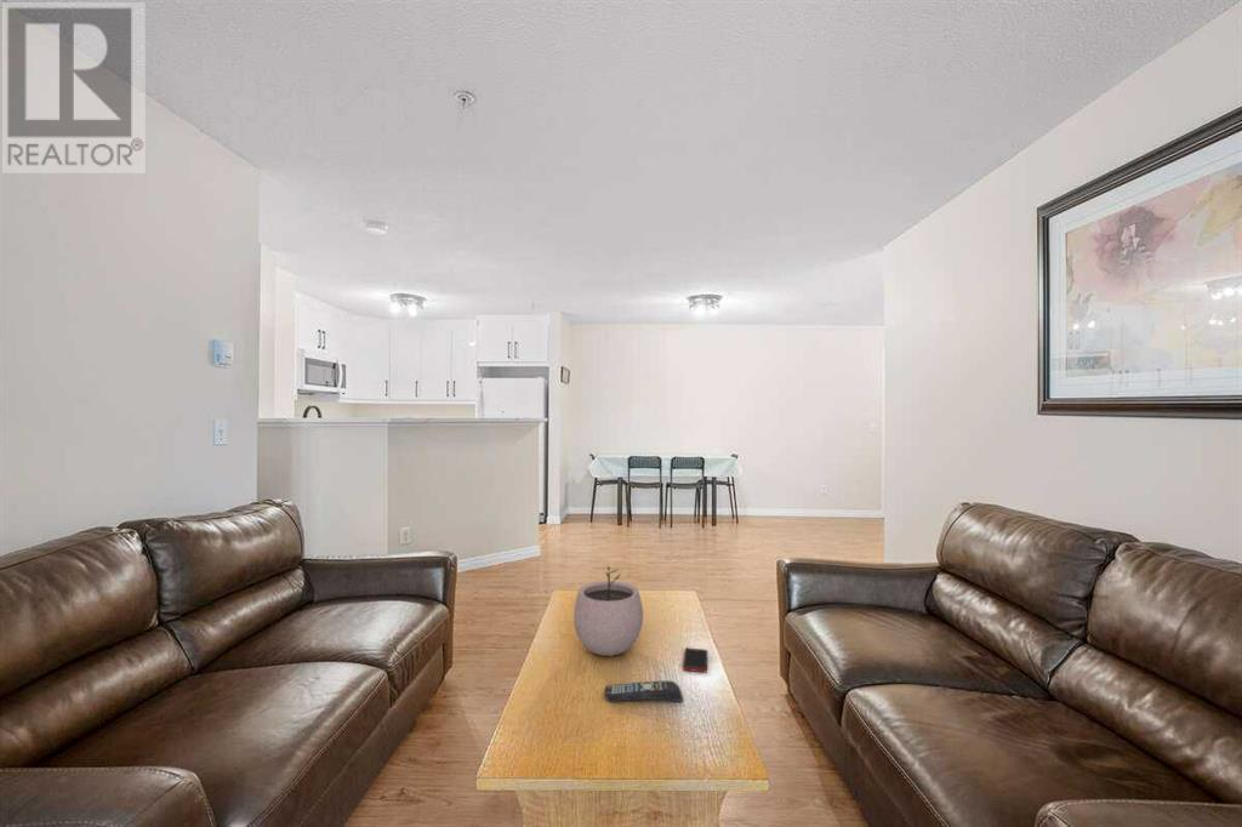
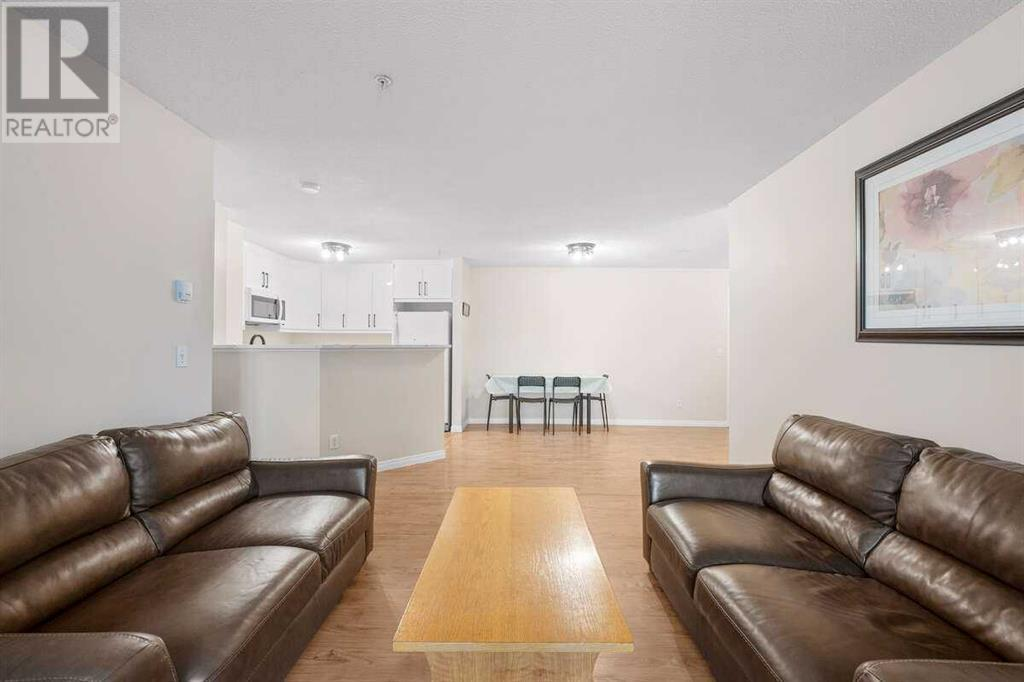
- plant pot (608, 608)
- cell phone (695, 660)
- remote control (643, 691)
